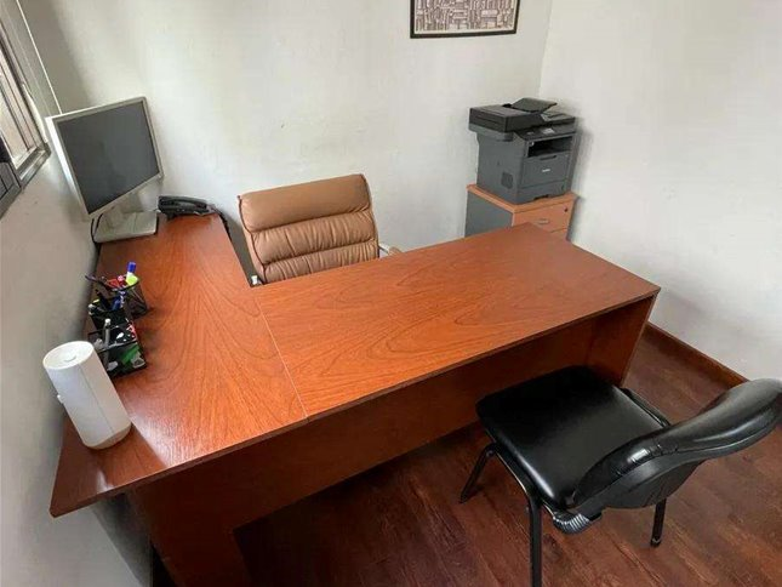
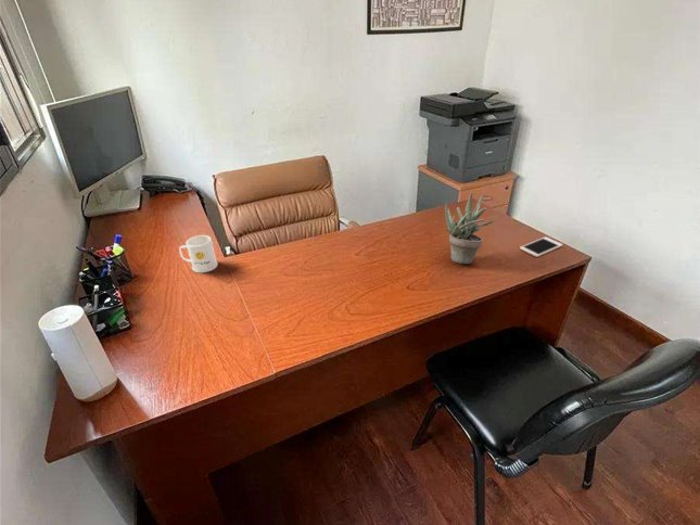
+ cell phone (540, 246)
+ succulent plant (471, 225)
+ mug (198, 254)
